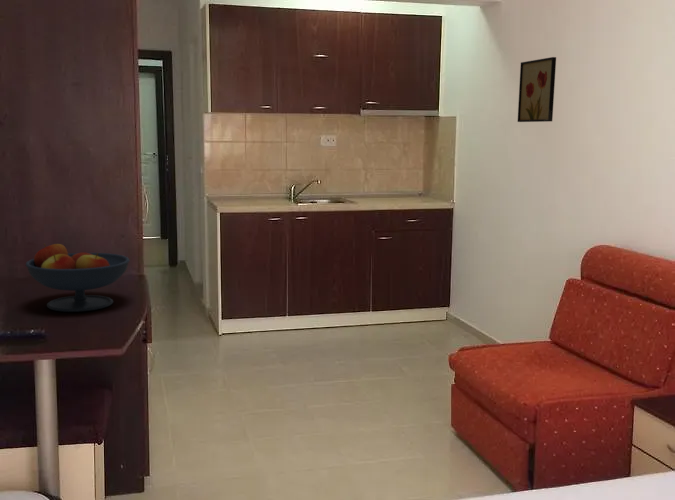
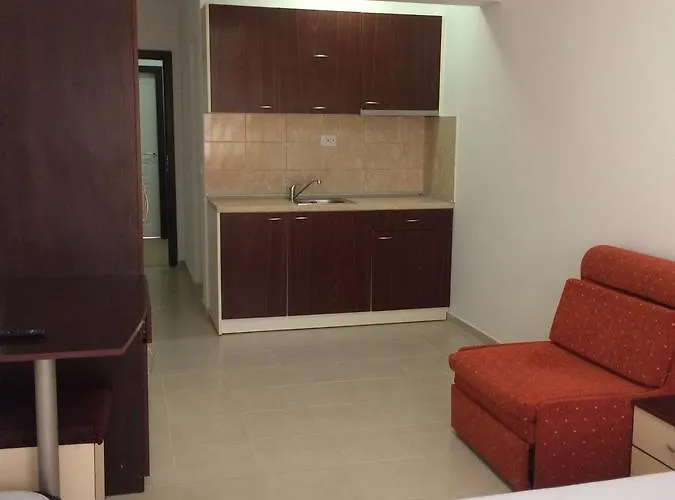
- wall art (537, 91)
- fruit bowl (79, 274)
